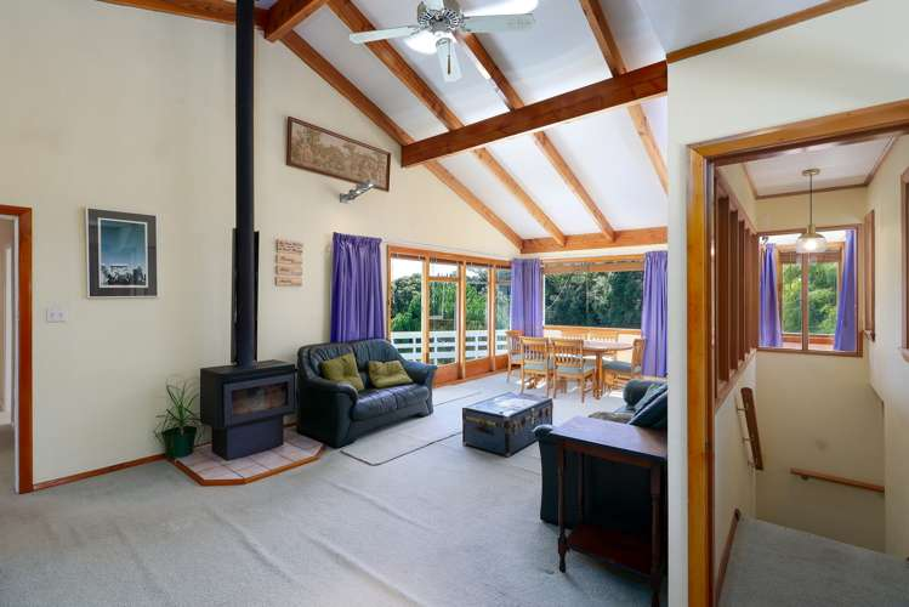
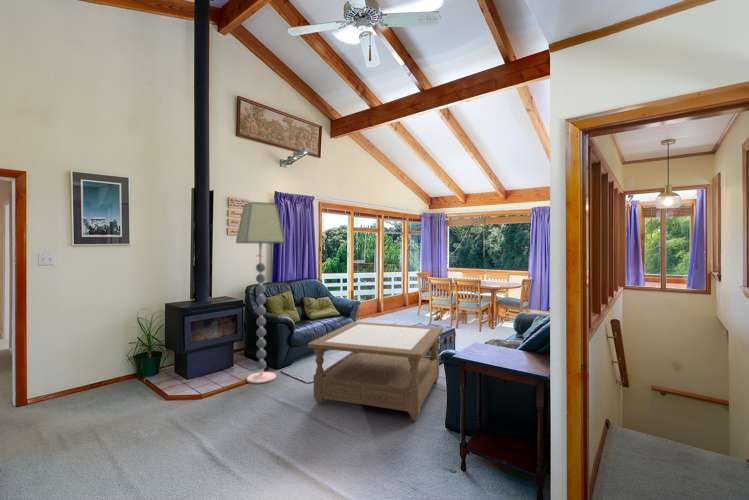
+ coffee table (381, 363)
+ floor lamp (260, 290)
